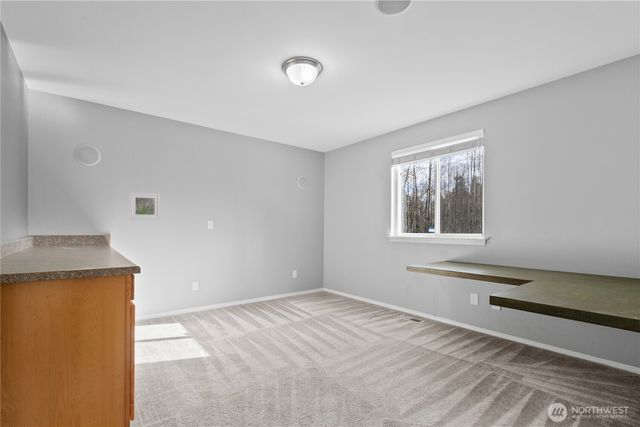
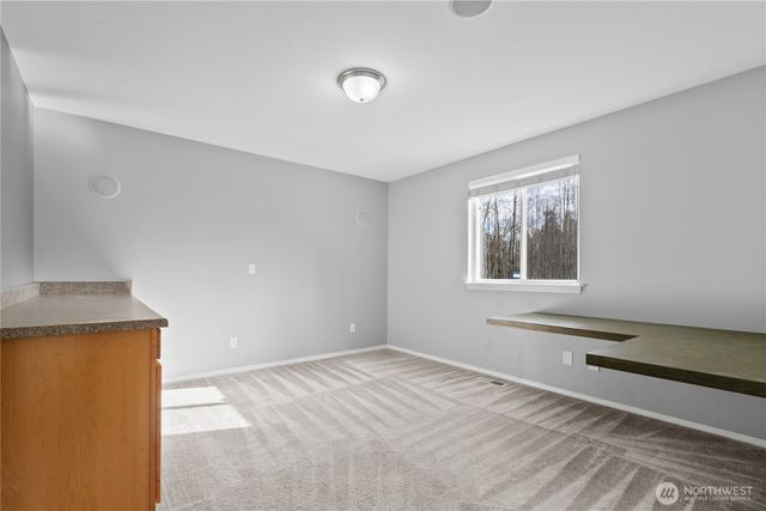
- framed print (145, 206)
